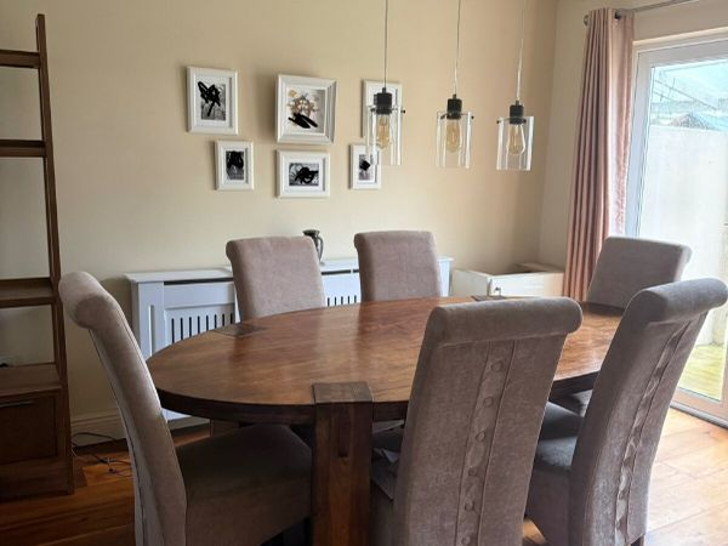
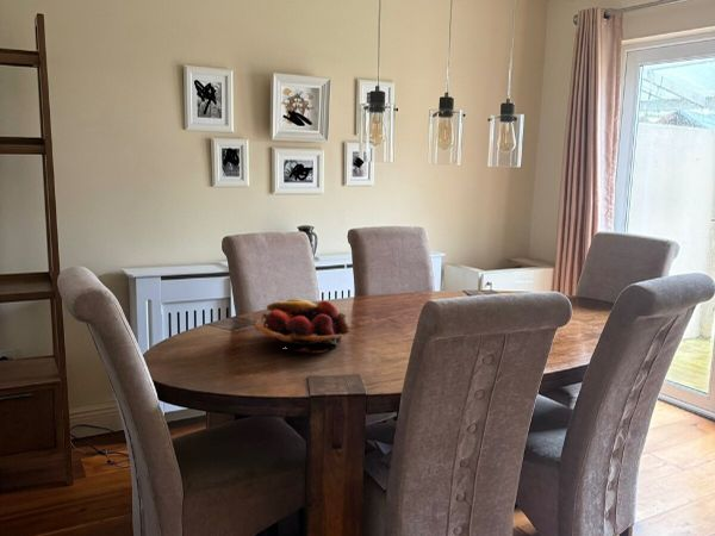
+ fruit basket (303, 322)
